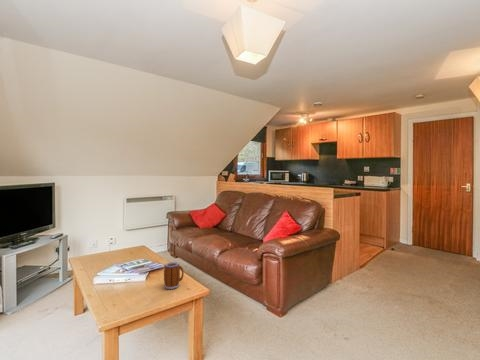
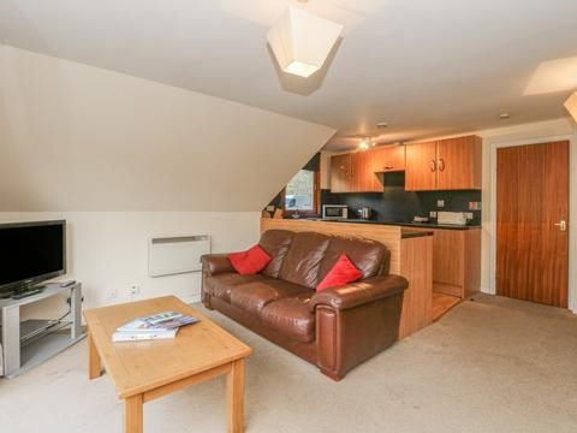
- mug (173, 274)
